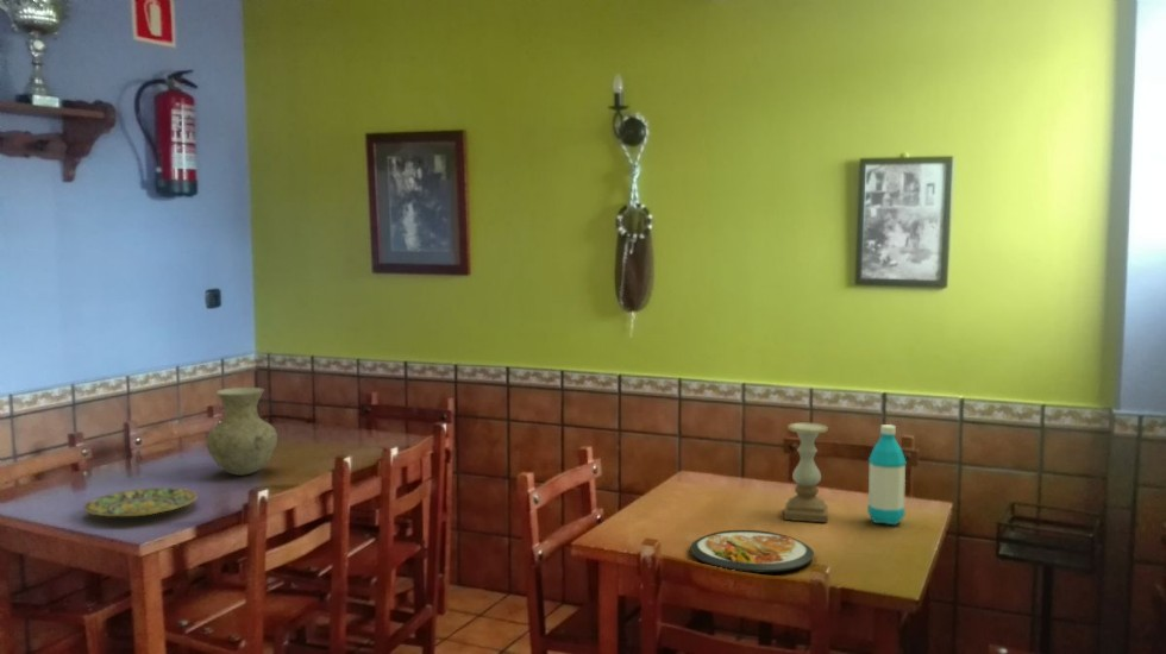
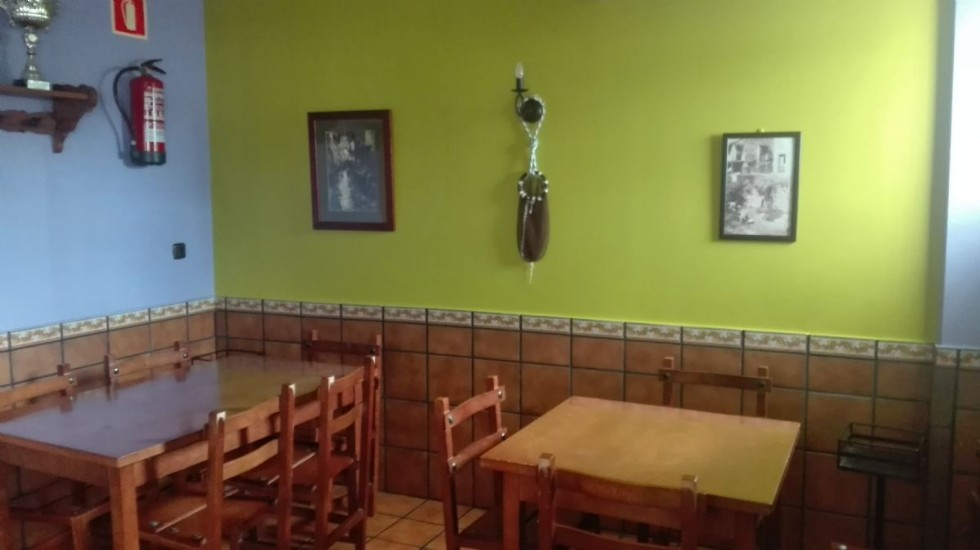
- water bottle (886, 473)
- dish (751, 547)
- vase (242, 432)
- candle holder (807, 471)
- plate (142, 505)
